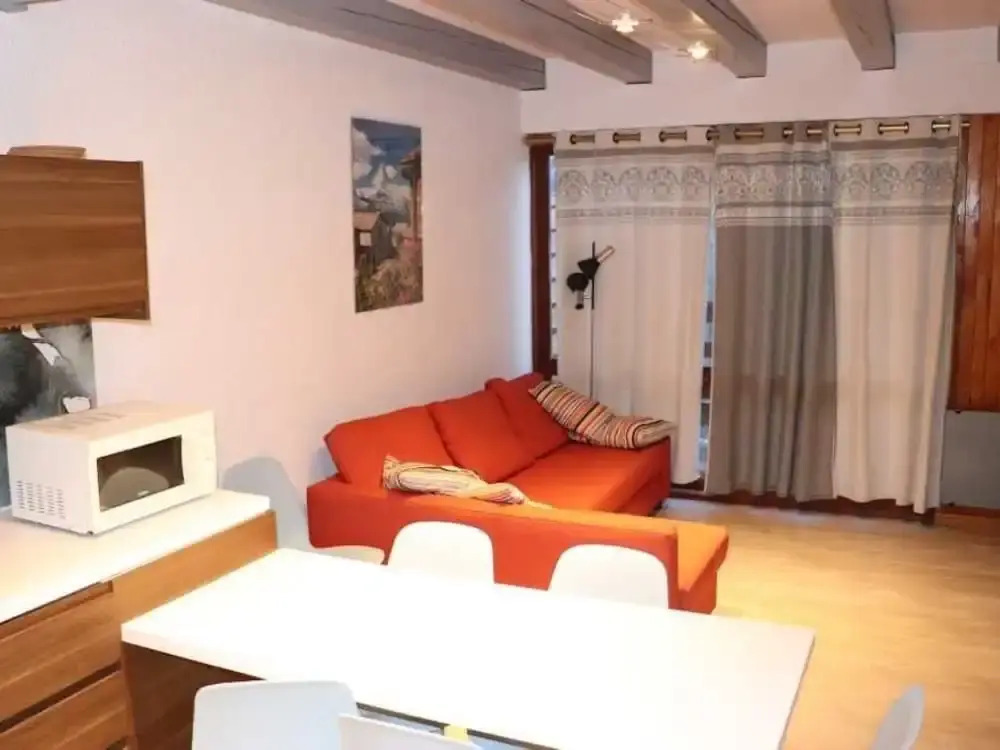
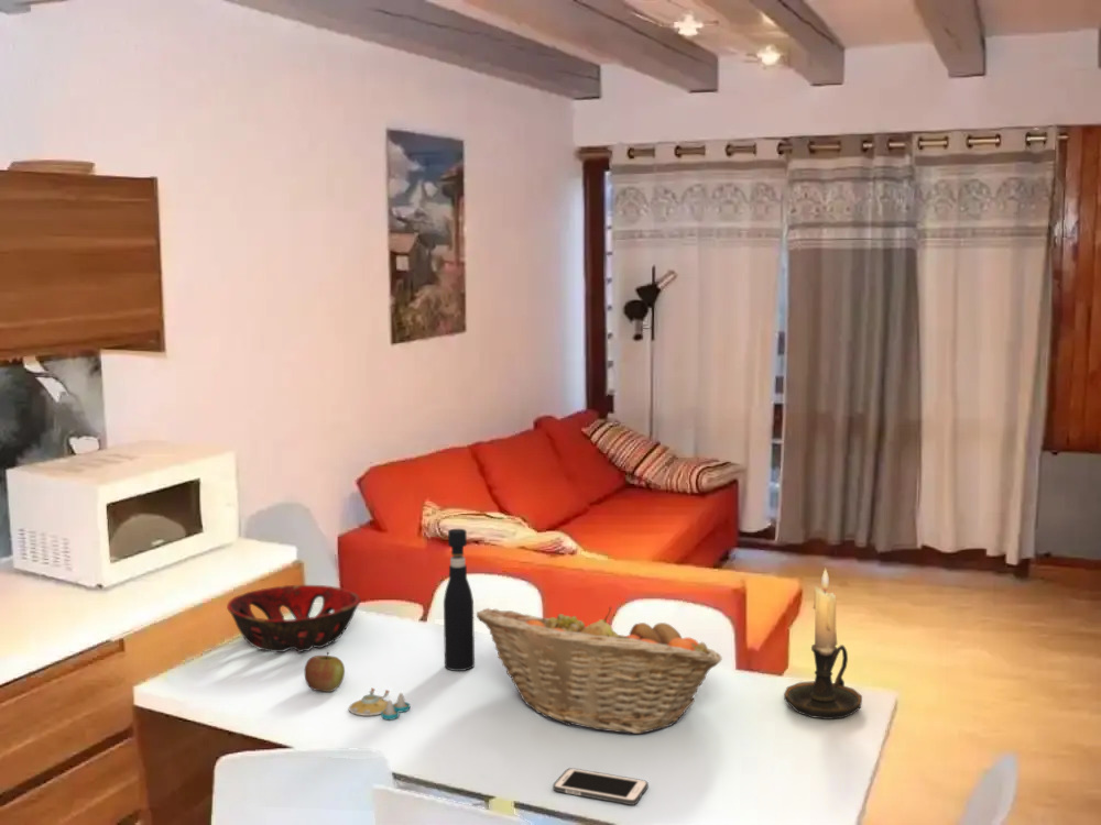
+ decorative bowl (295, 619)
+ pepper grinder (458, 598)
+ salt and pepper shaker set (378, 701)
+ fruit basket (596, 653)
+ candle holder (828, 634)
+ cell phone (600, 785)
+ apple (324, 670)
